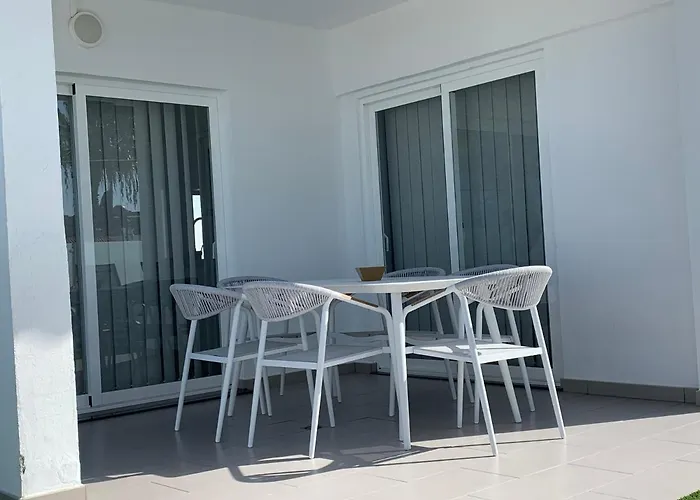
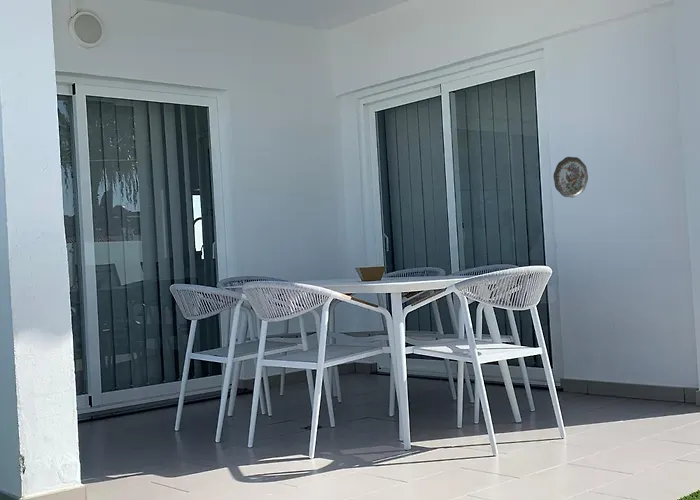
+ decorative plate (571, 177)
